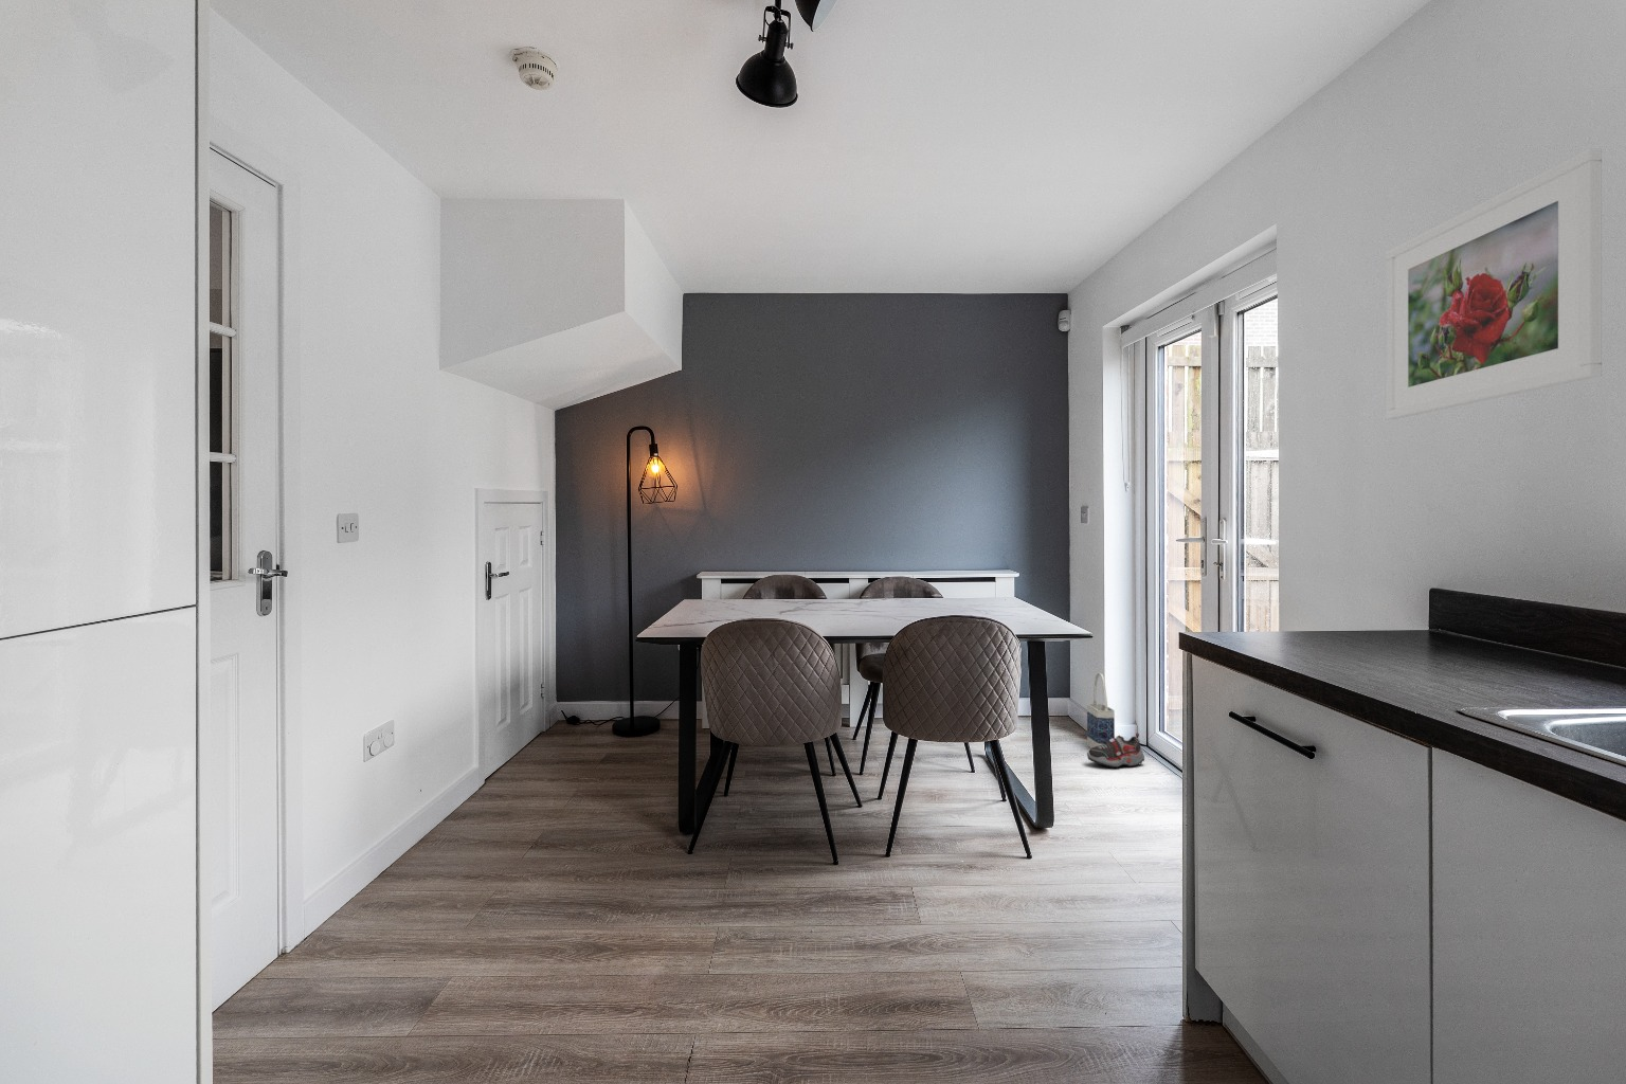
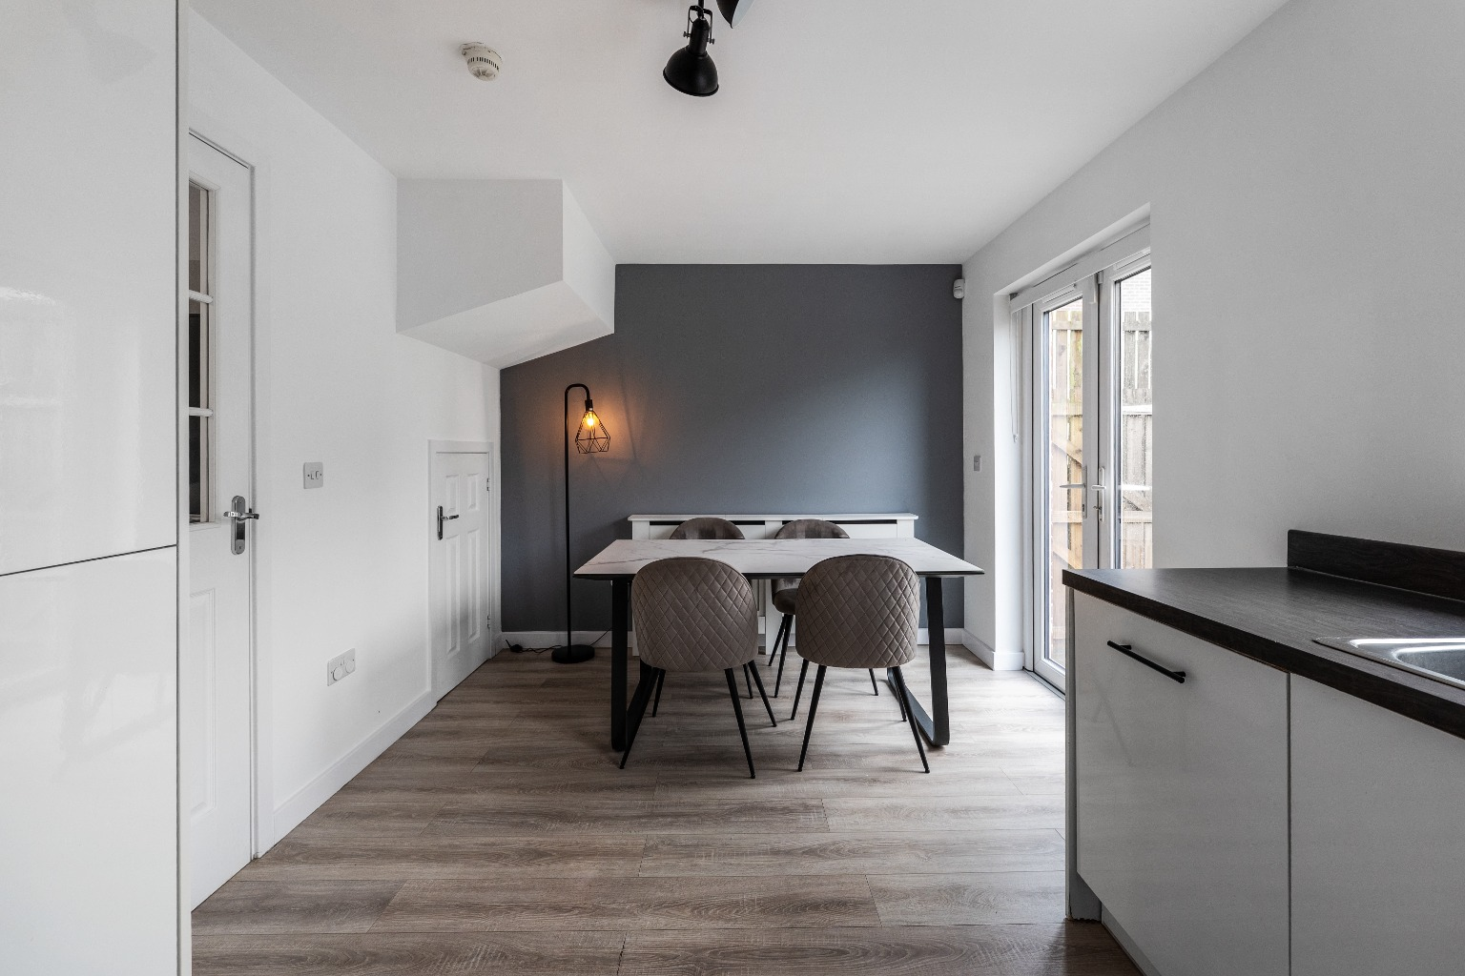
- shoe (1115, 750)
- bag (1100, 711)
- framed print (1477, 304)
